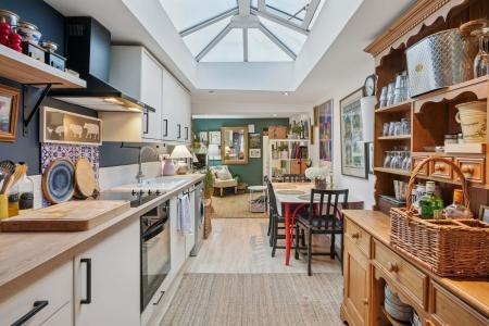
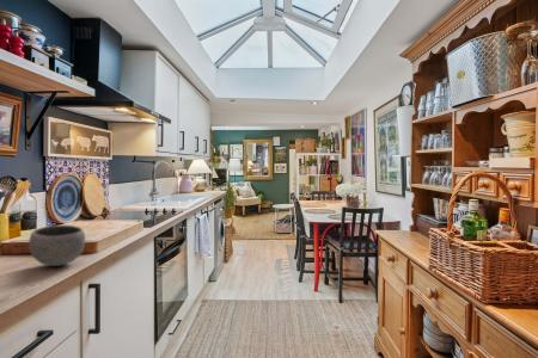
+ bowl (57, 246)
